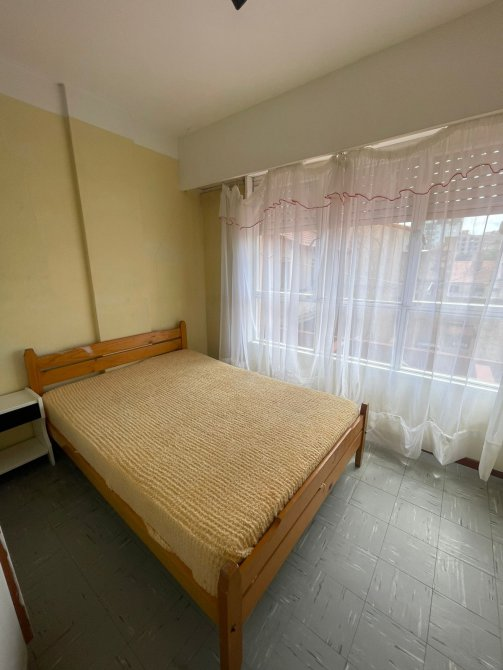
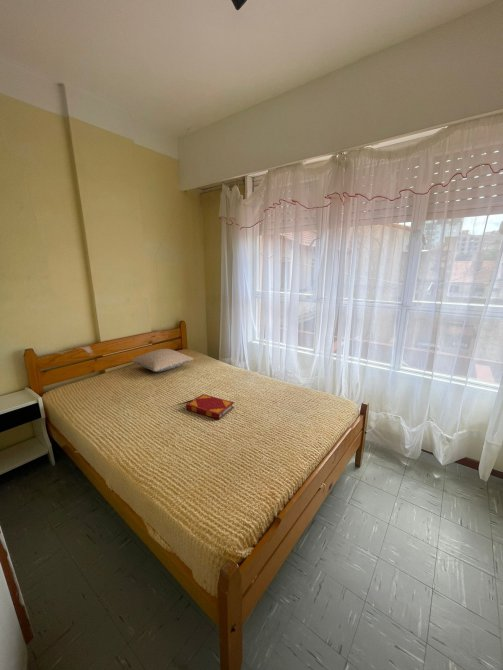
+ hardback book (210, 405)
+ pillow (162, 359)
